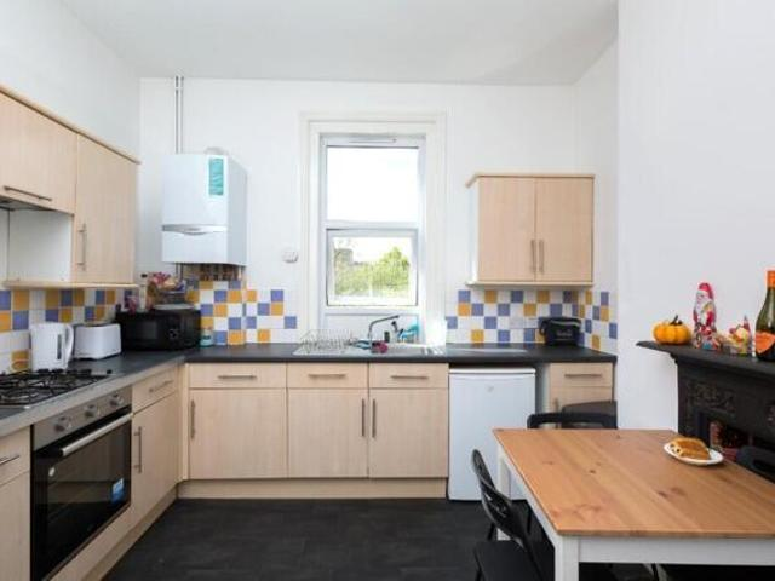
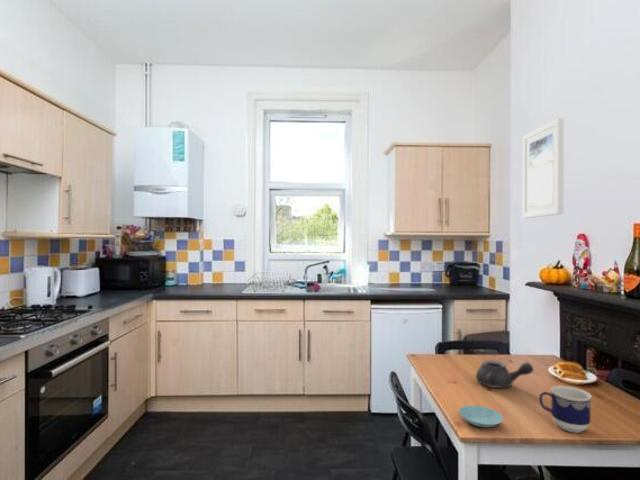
+ teapot (503, 373)
+ cup (564, 409)
+ saucer (480, 418)
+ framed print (541, 172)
